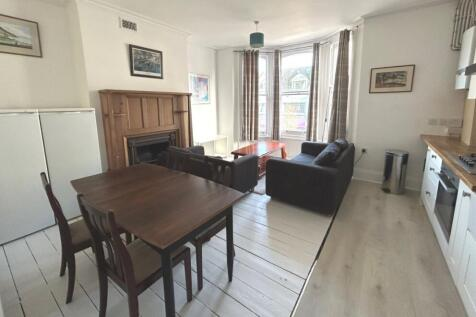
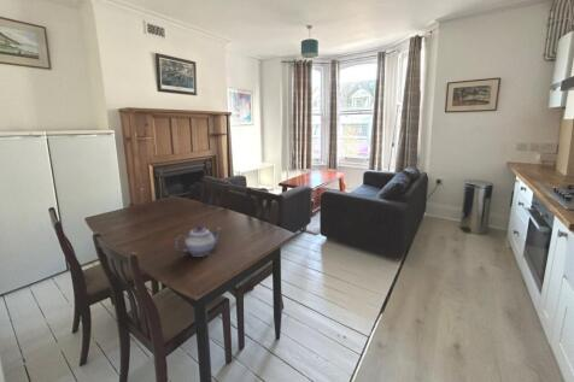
+ teapot (199, 239)
